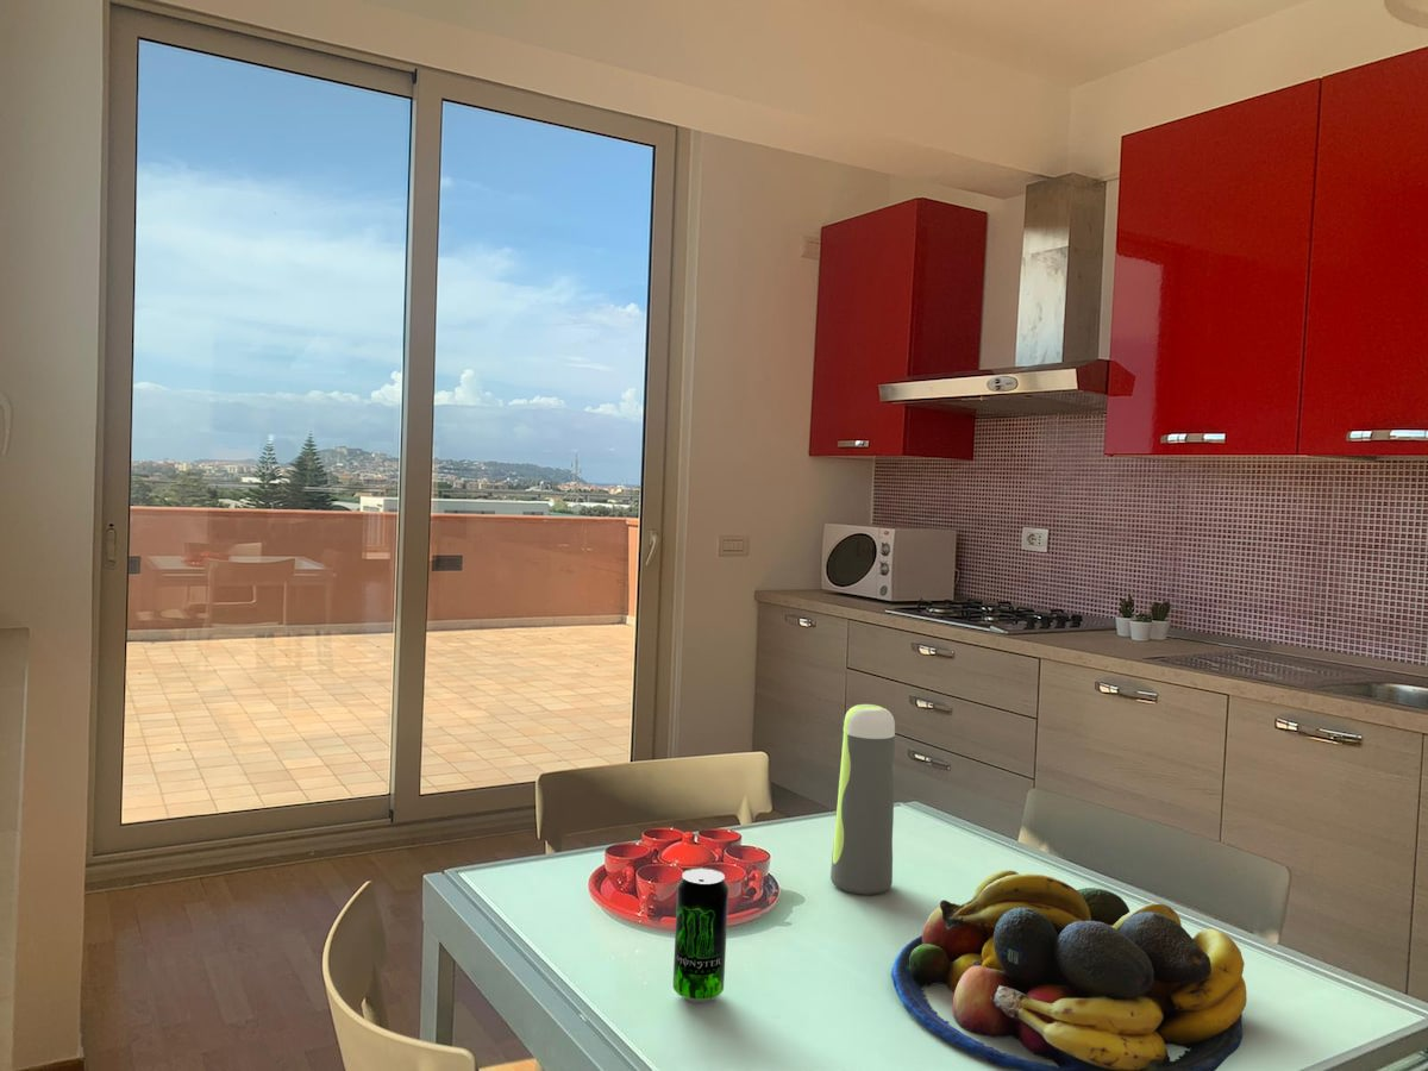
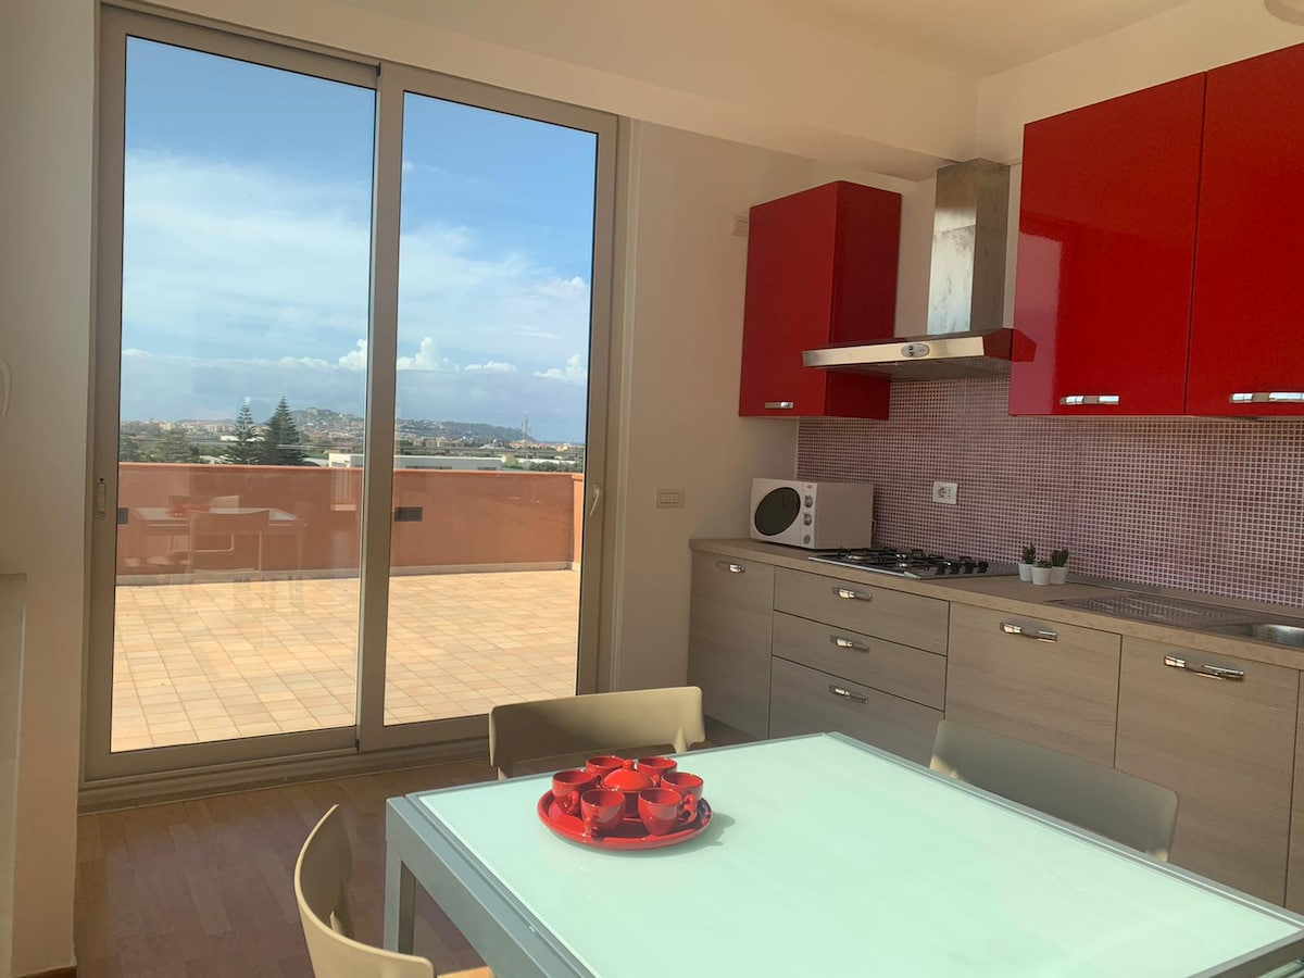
- water bottle (865, 795)
- beverage can (700, 934)
- fruit bowl (1059, 938)
